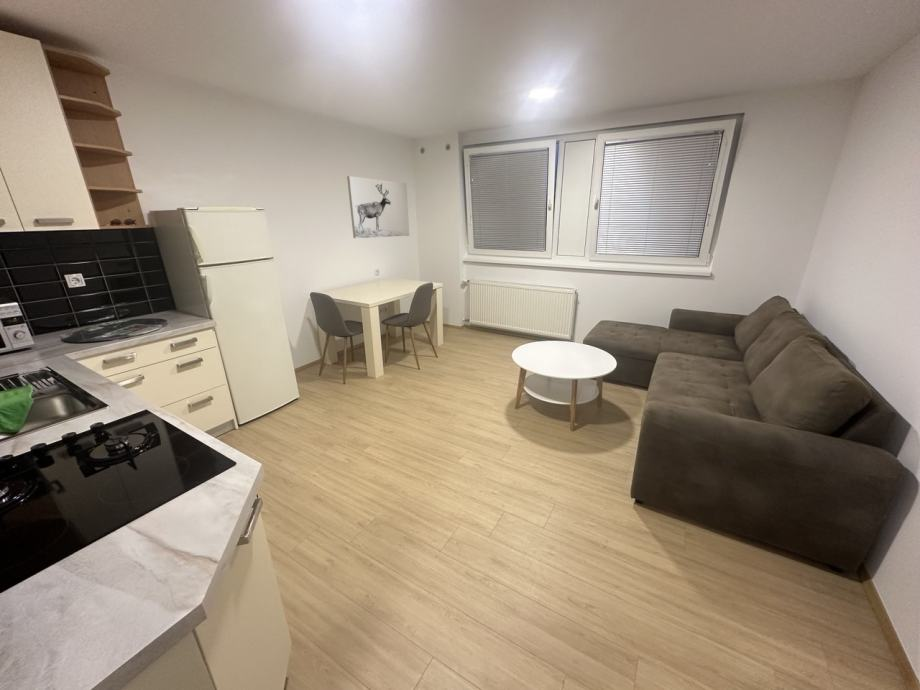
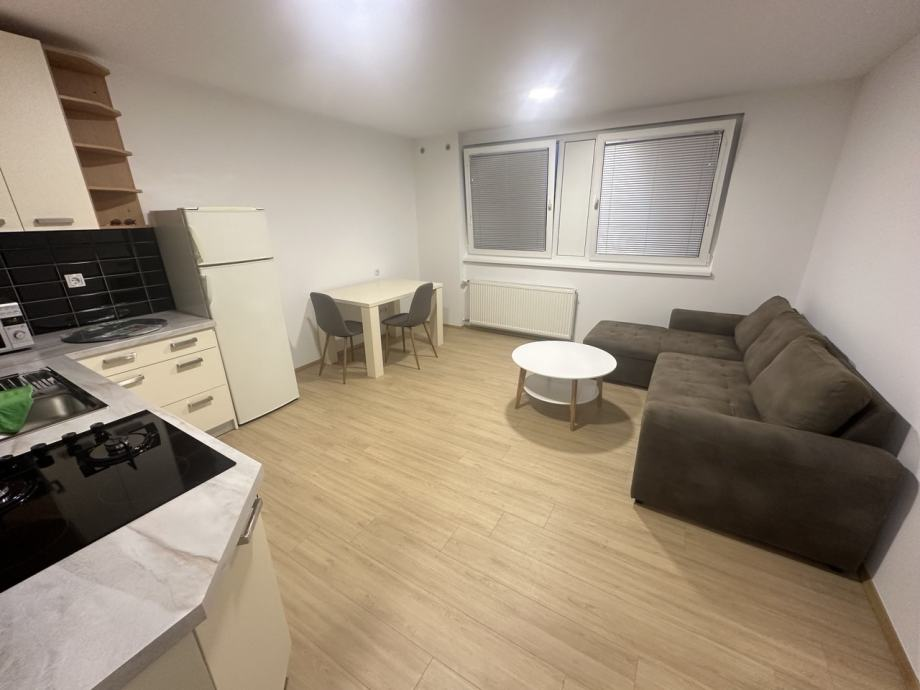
- wall art (381, 209)
